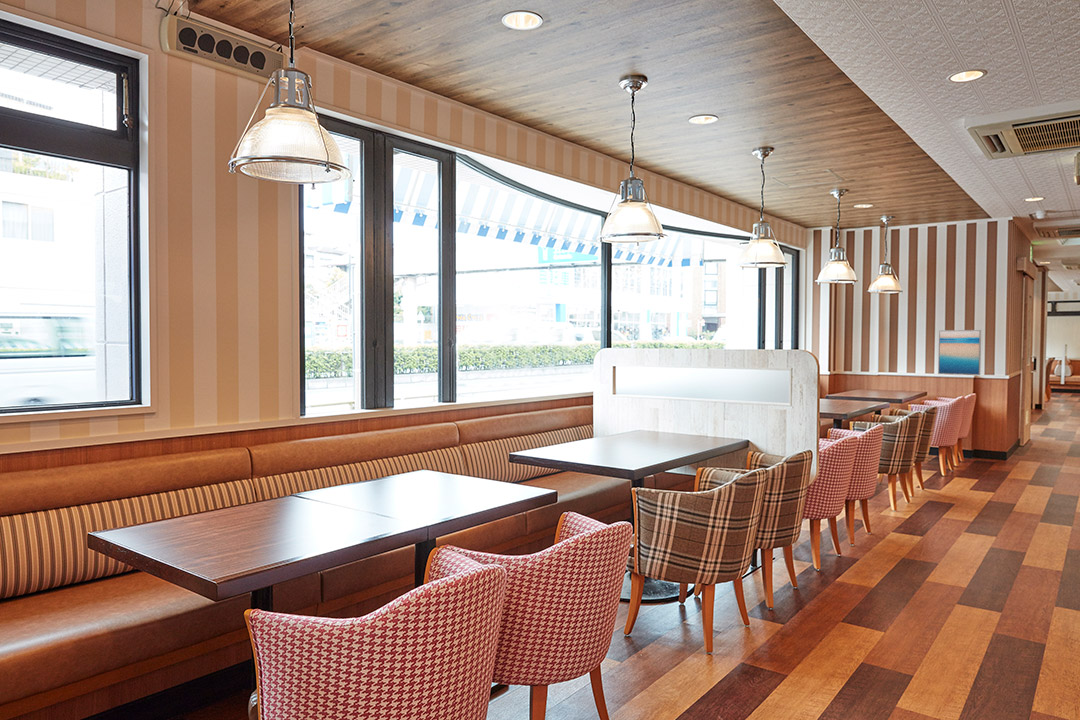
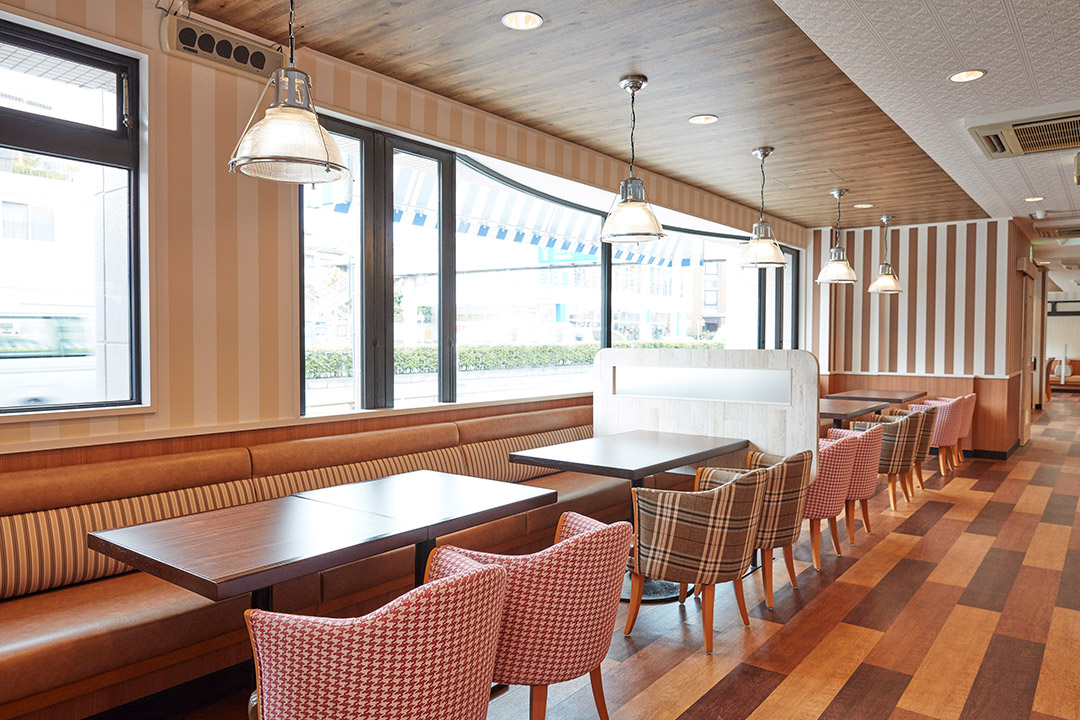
- wall art (959, 352)
